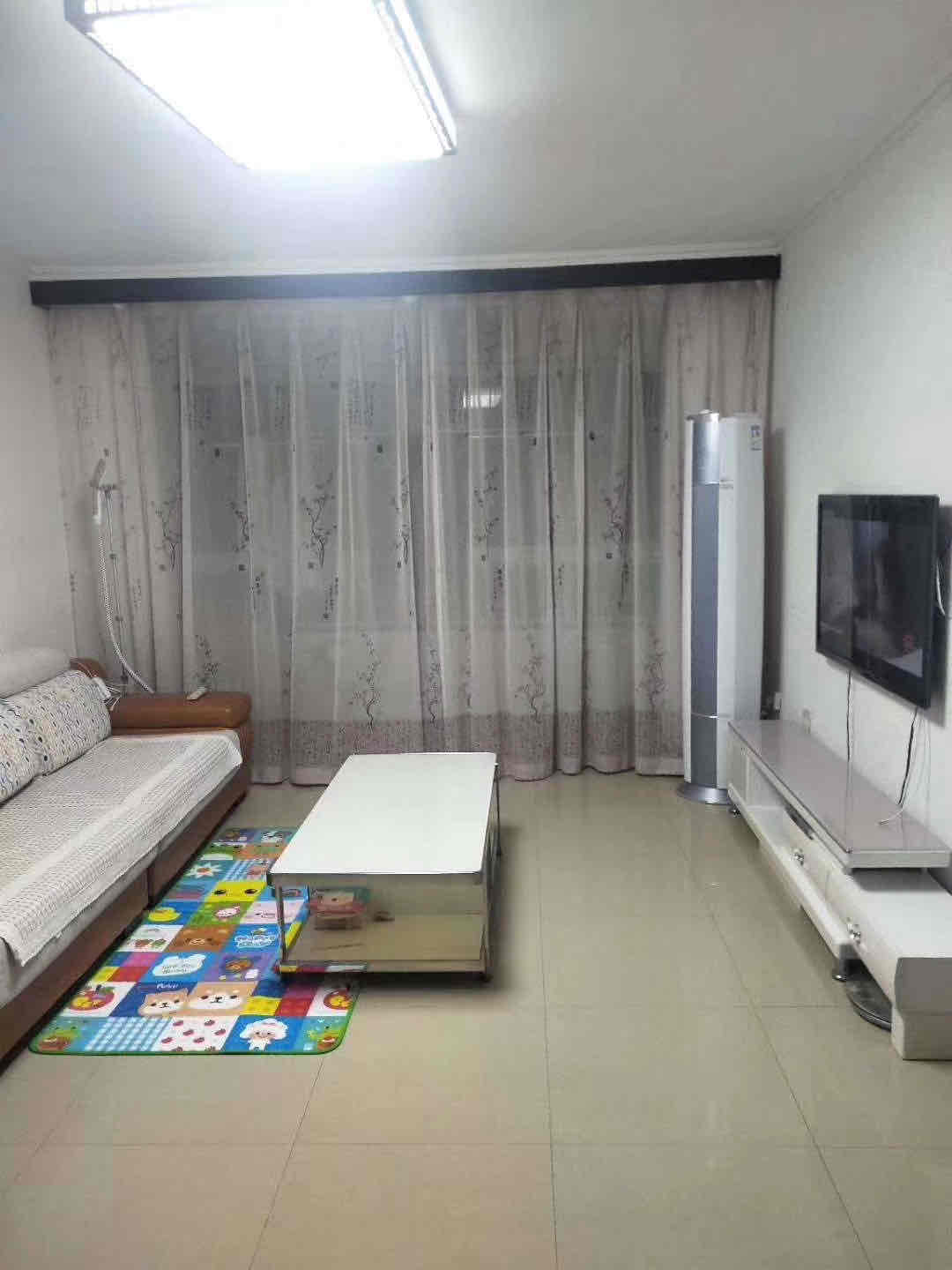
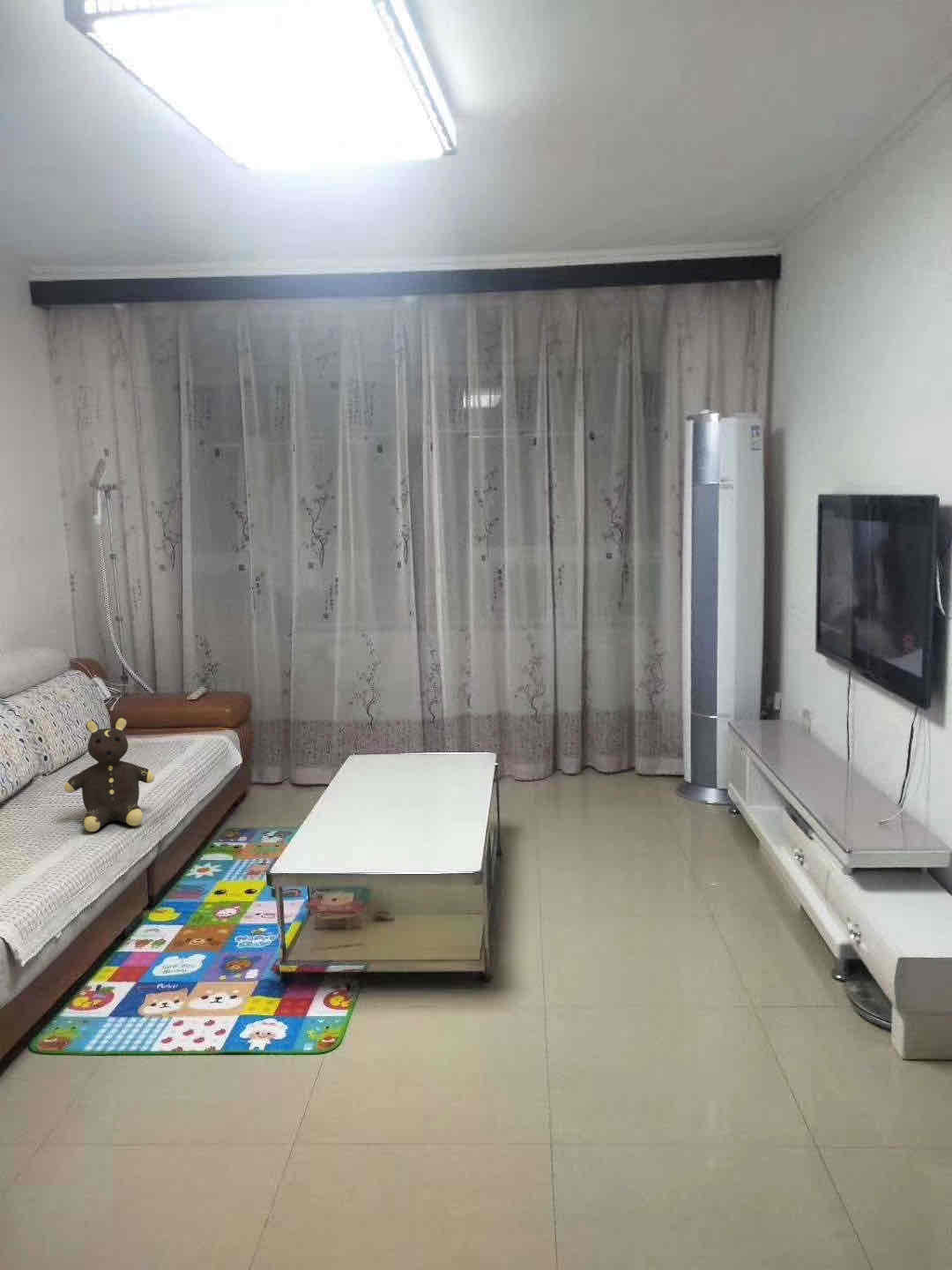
+ teddy bear (109, 772)
